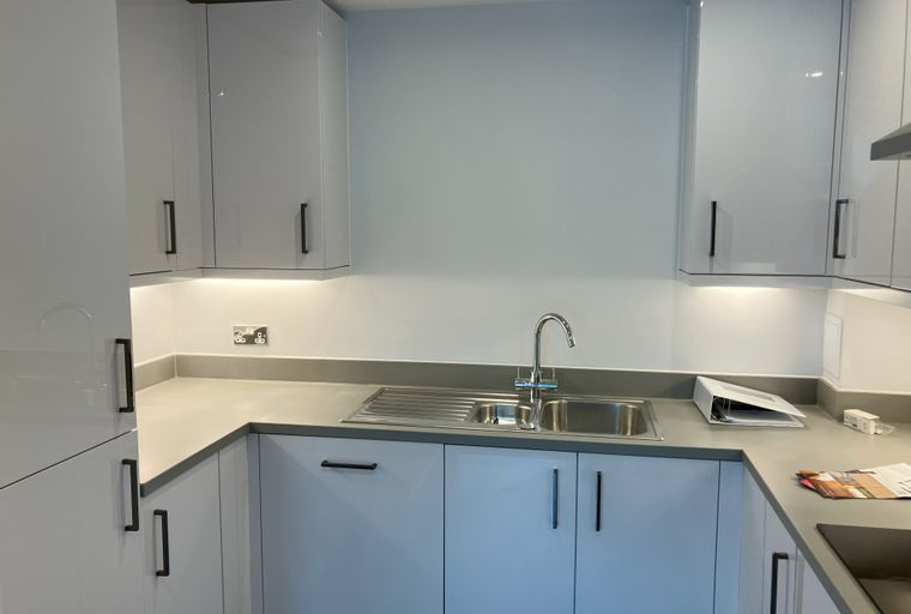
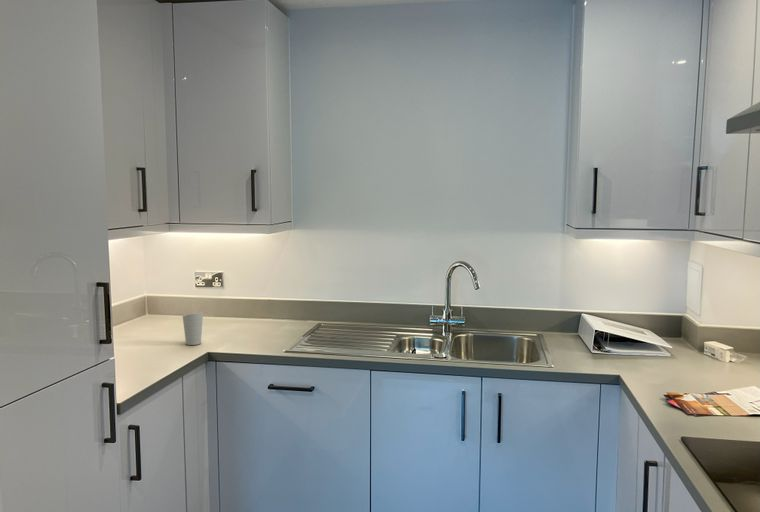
+ cup (193, 327)
